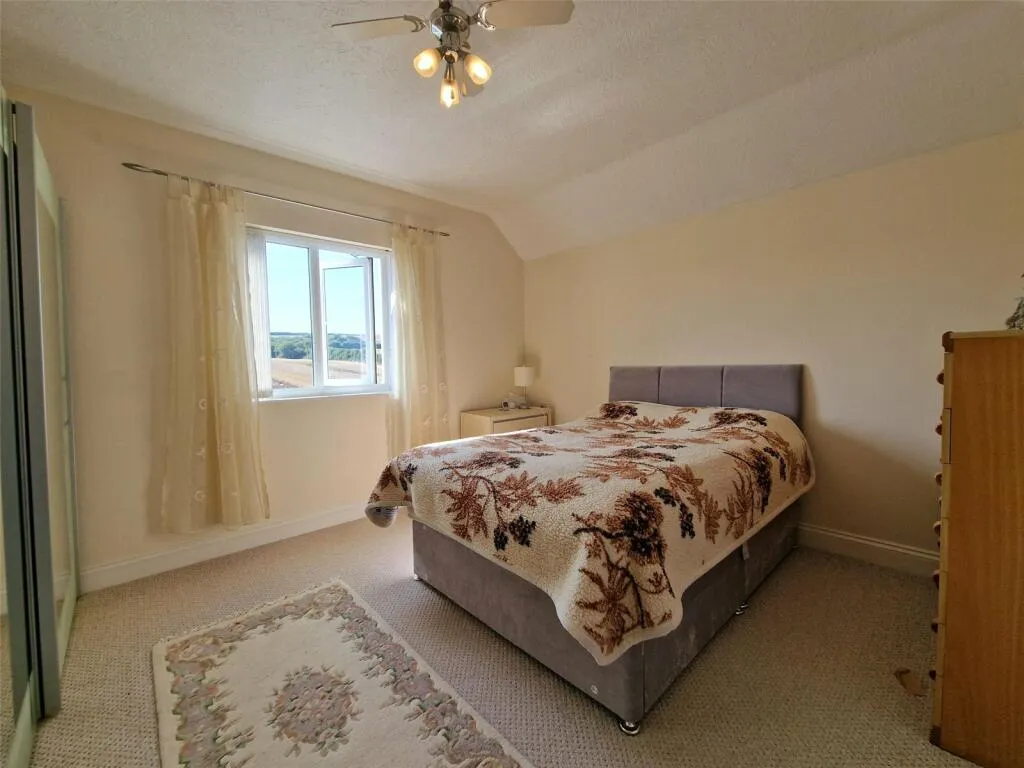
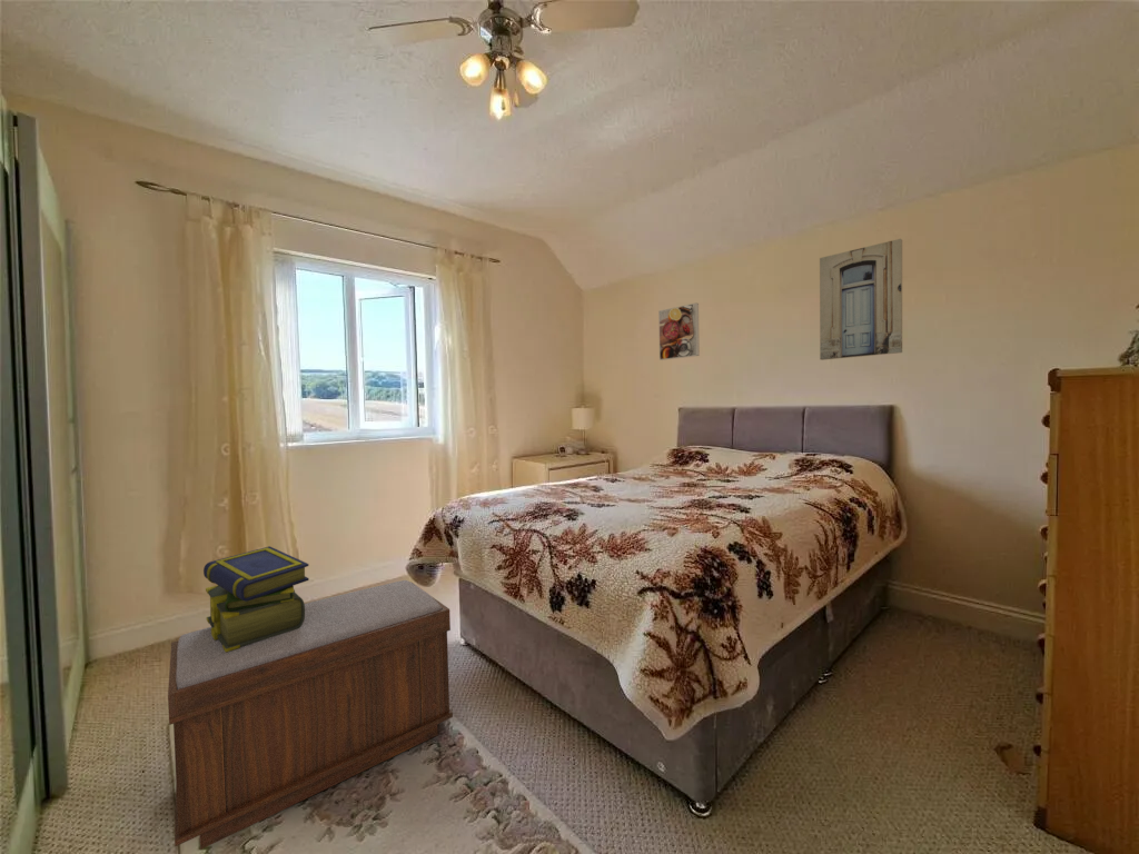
+ wall art (859, 302)
+ stack of books (258, 590)
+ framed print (677, 332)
+ bench (321, 685)
